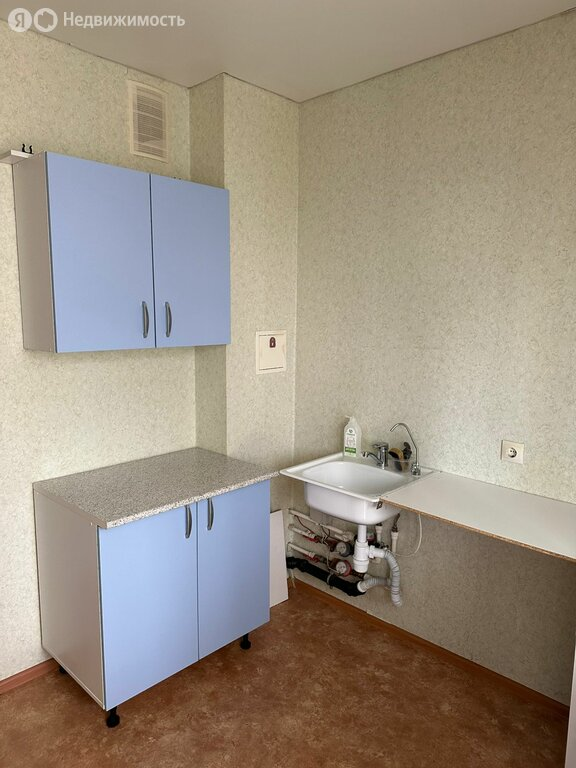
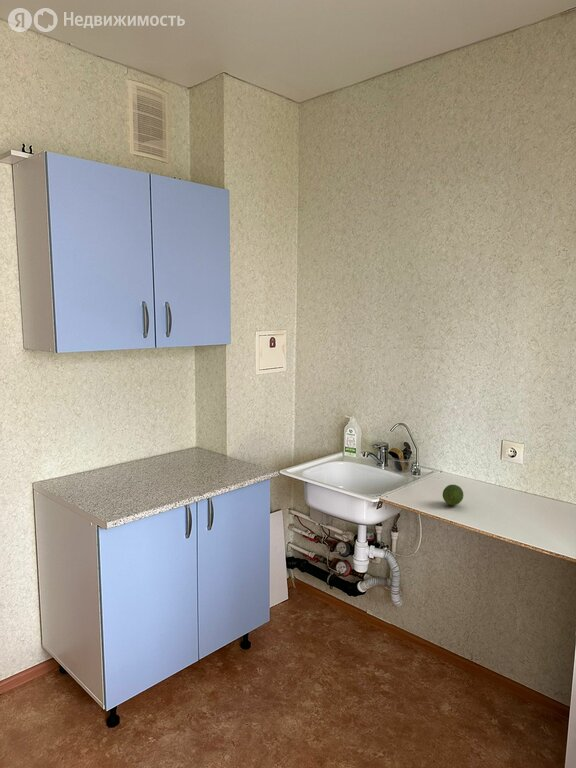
+ fruit (452, 495)
